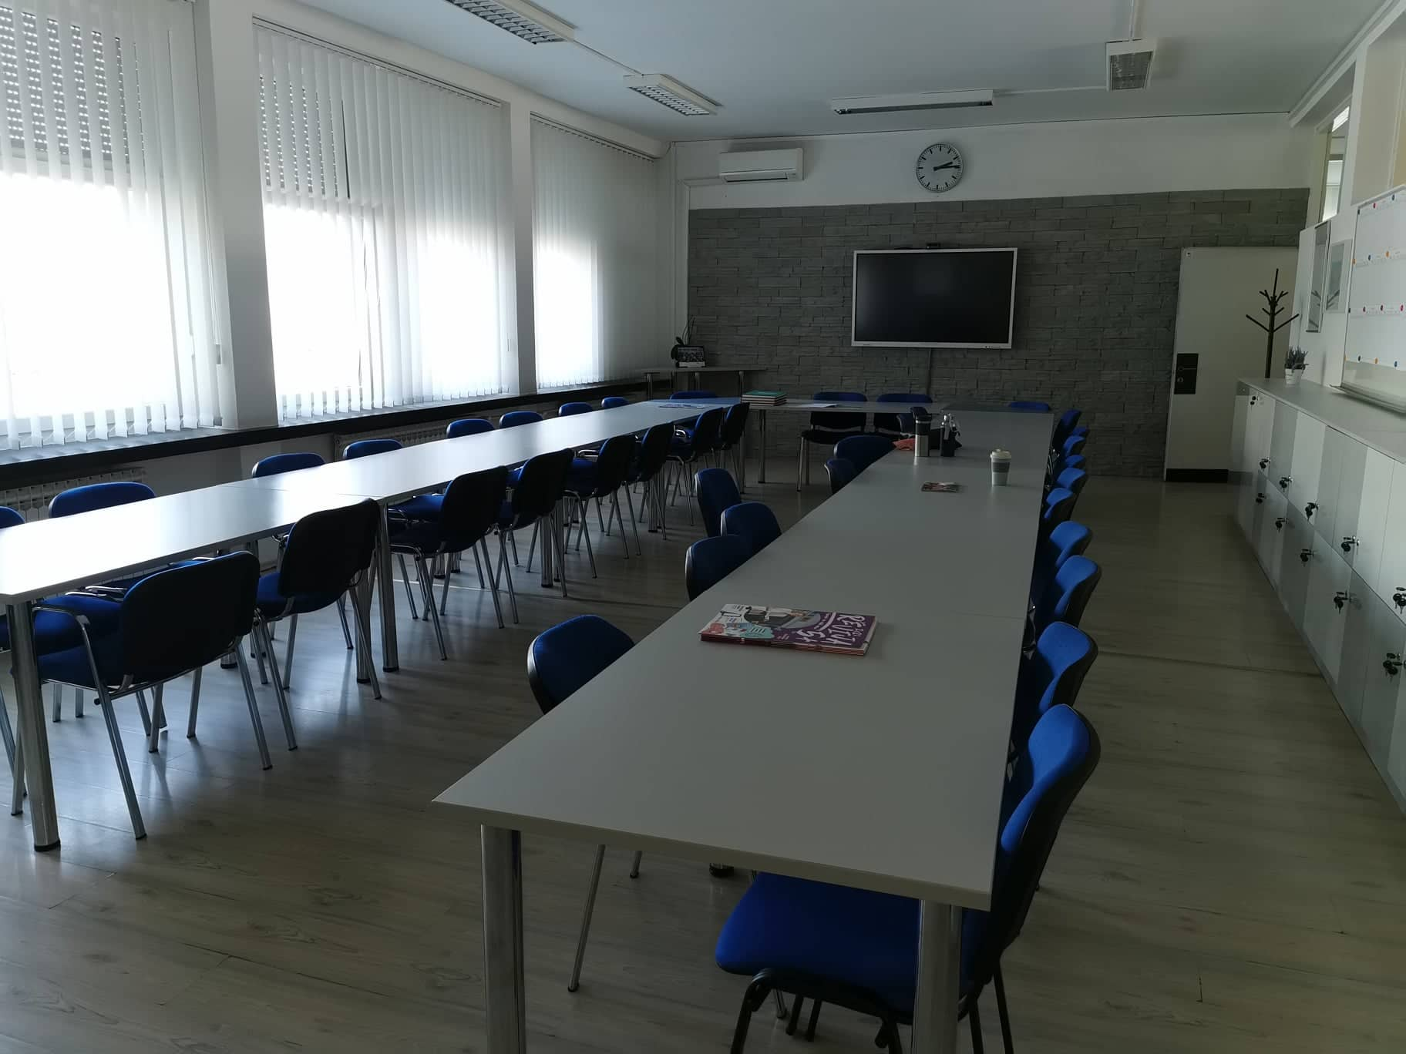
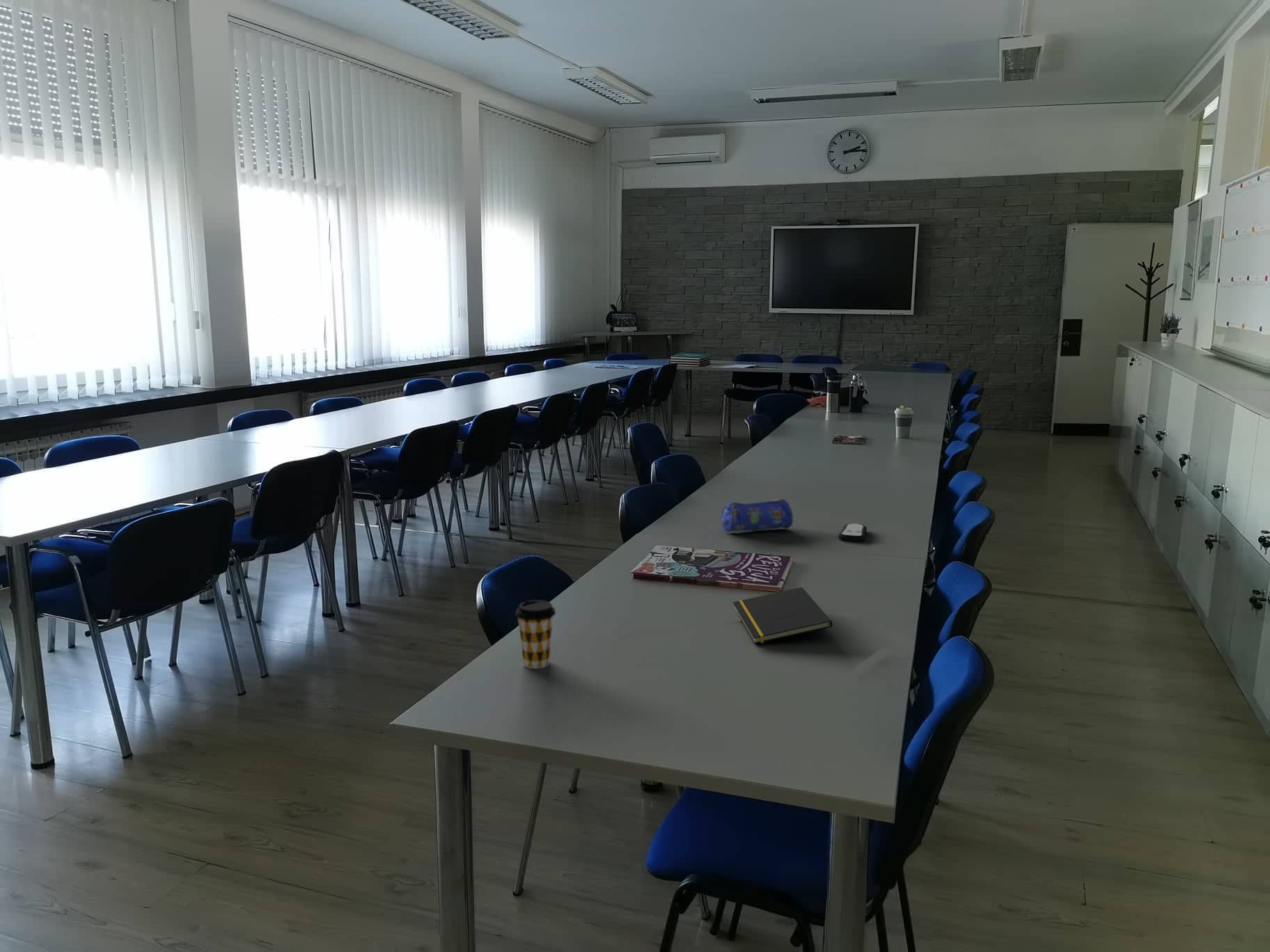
+ pencil case (758, 515)
+ remote control (853, 532)
+ coffee cup (535, 635)
+ notepad (780, 614)
